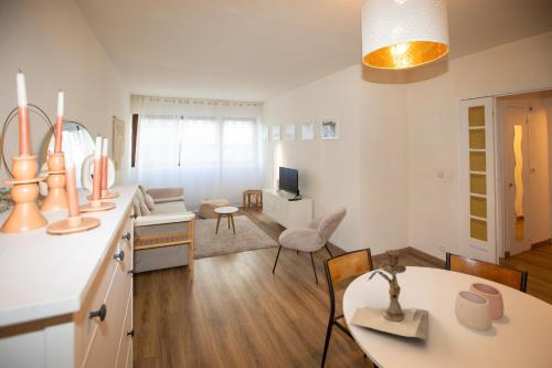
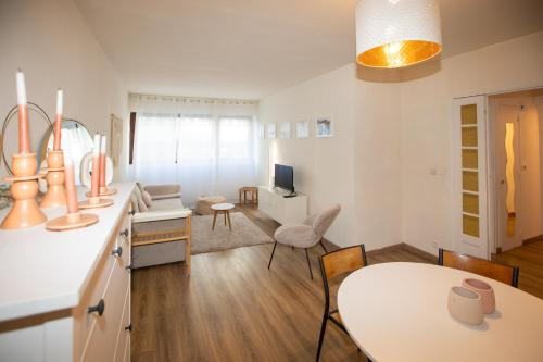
- hookah (389, 283)
